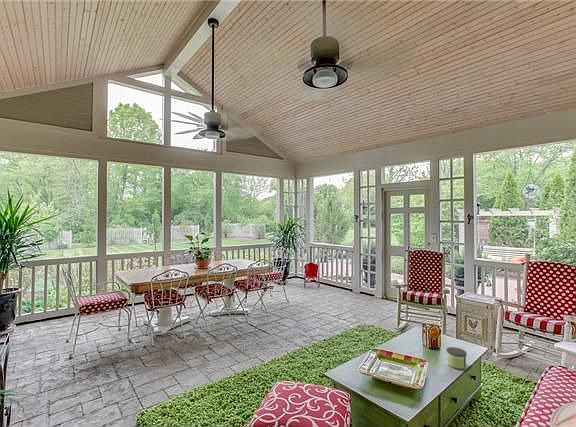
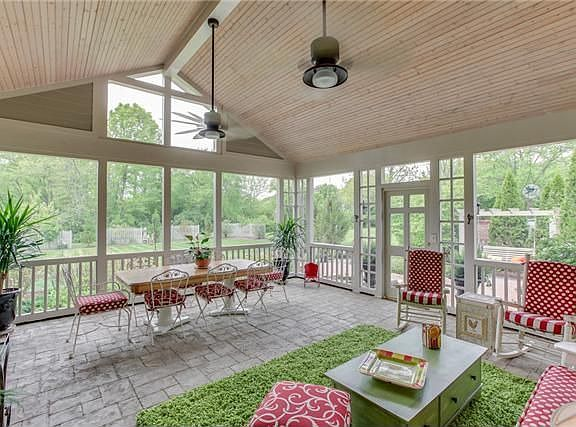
- candle (456, 358)
